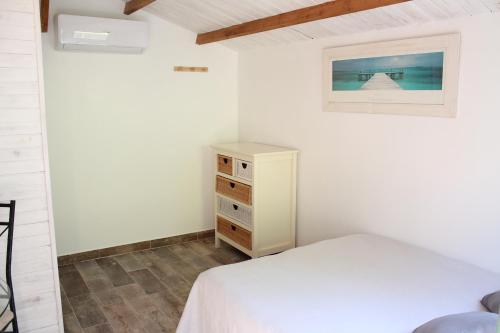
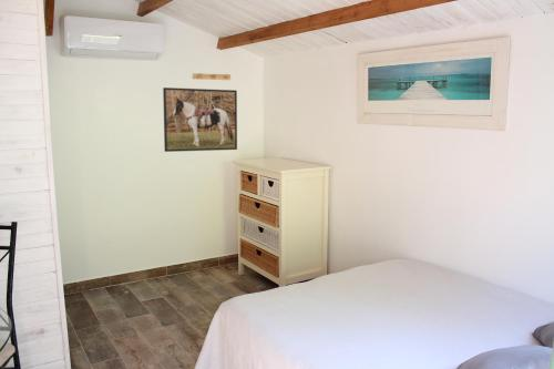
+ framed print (202, 120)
